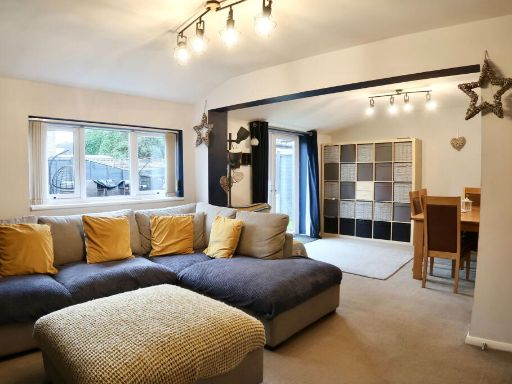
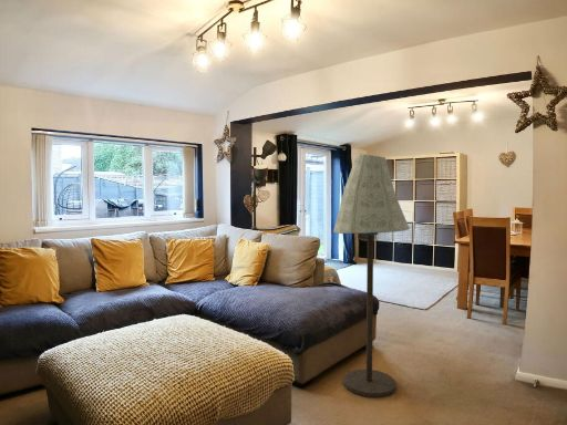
+ floor lamp (370, 269)
